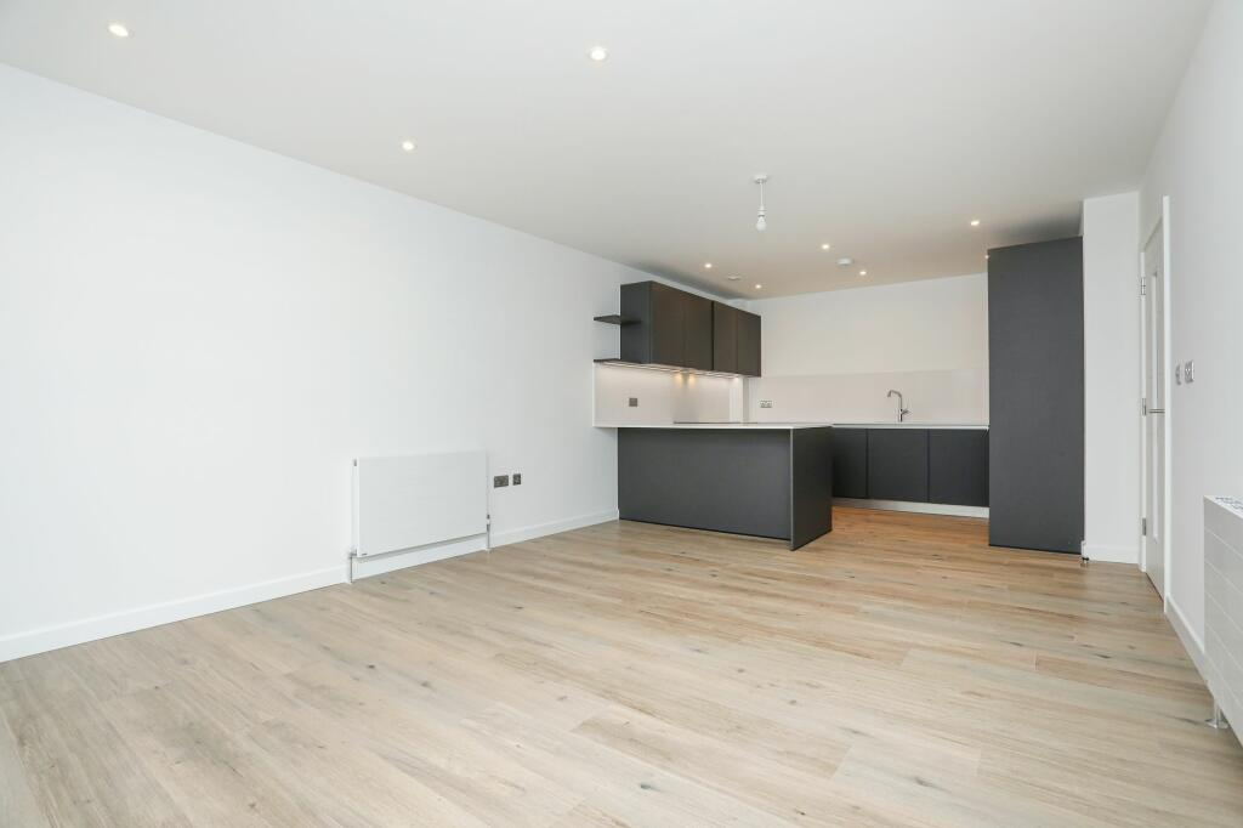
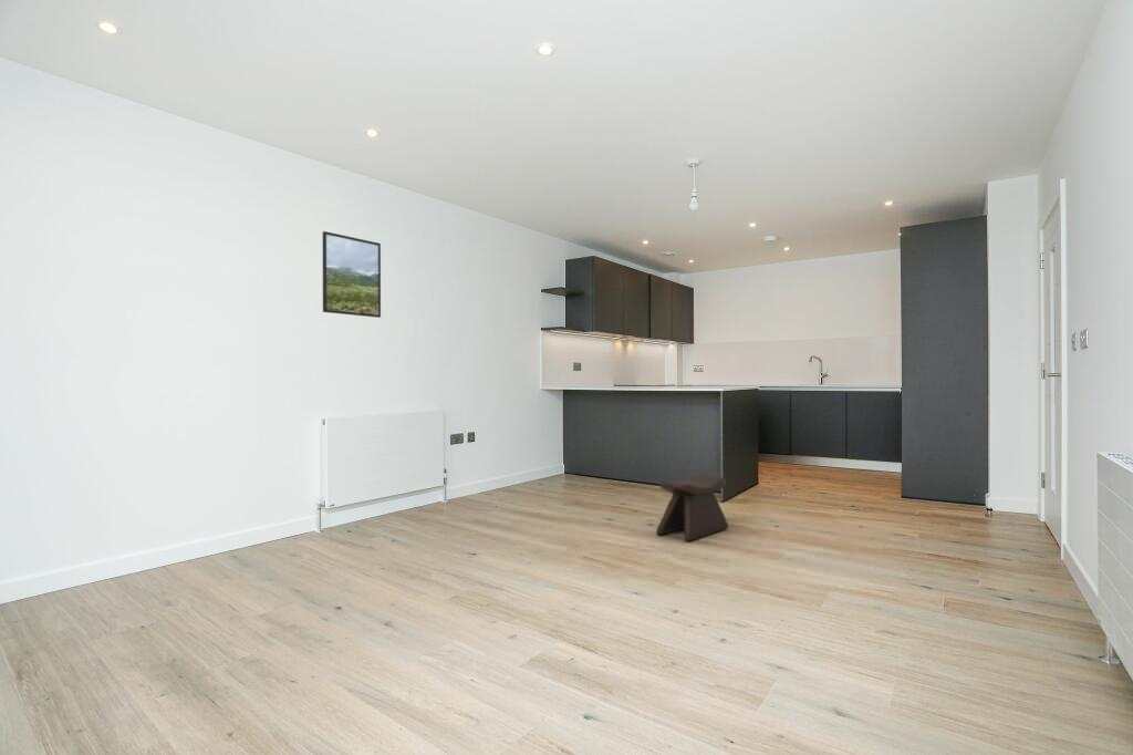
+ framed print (352, 276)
+ stool (693, 505)
